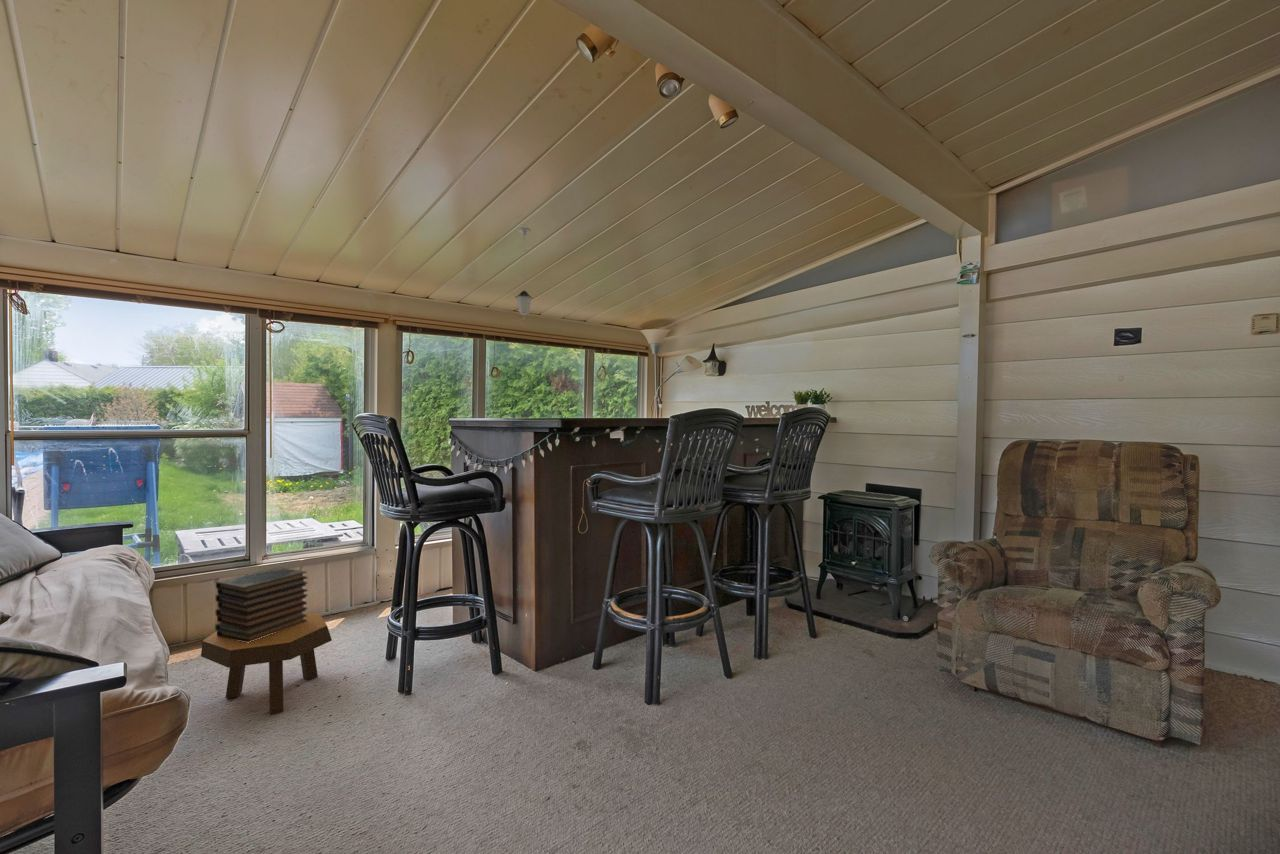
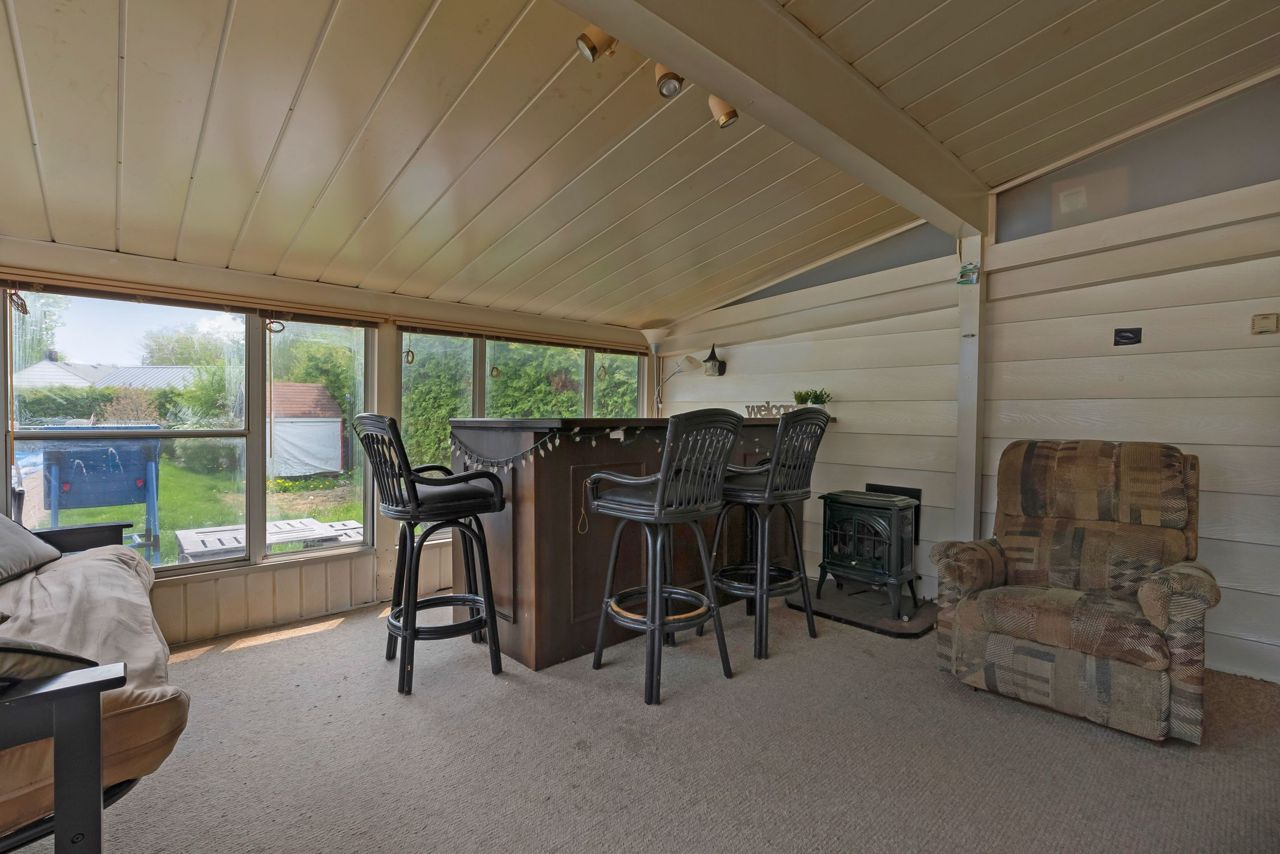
- footstool (269, 660)
- pendant light (524, 275)
- book stack (263, 602)
